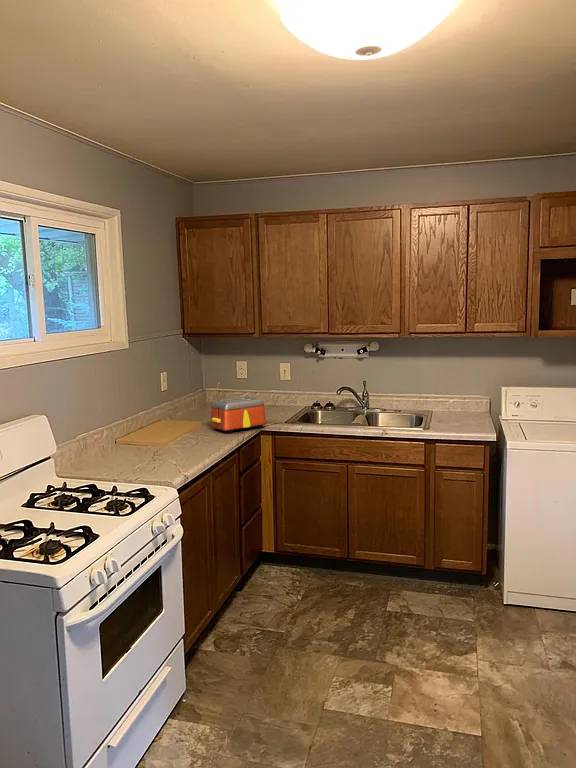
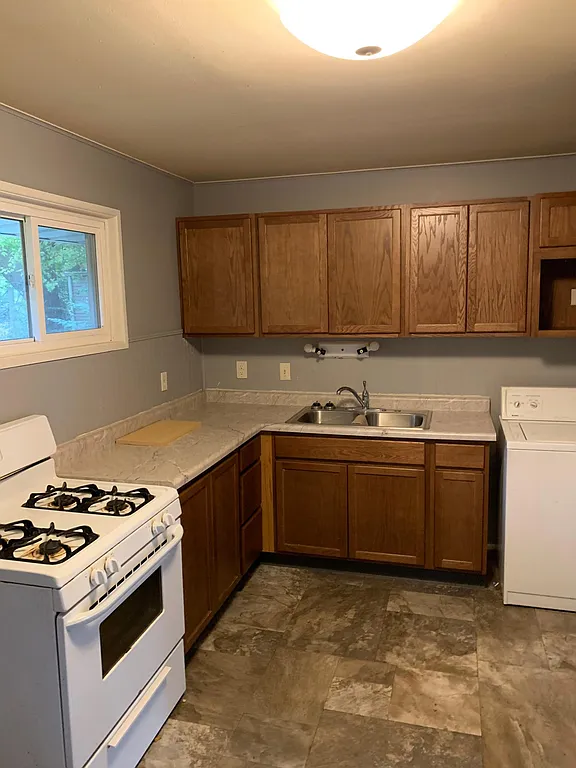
- toaster (237, 414)
